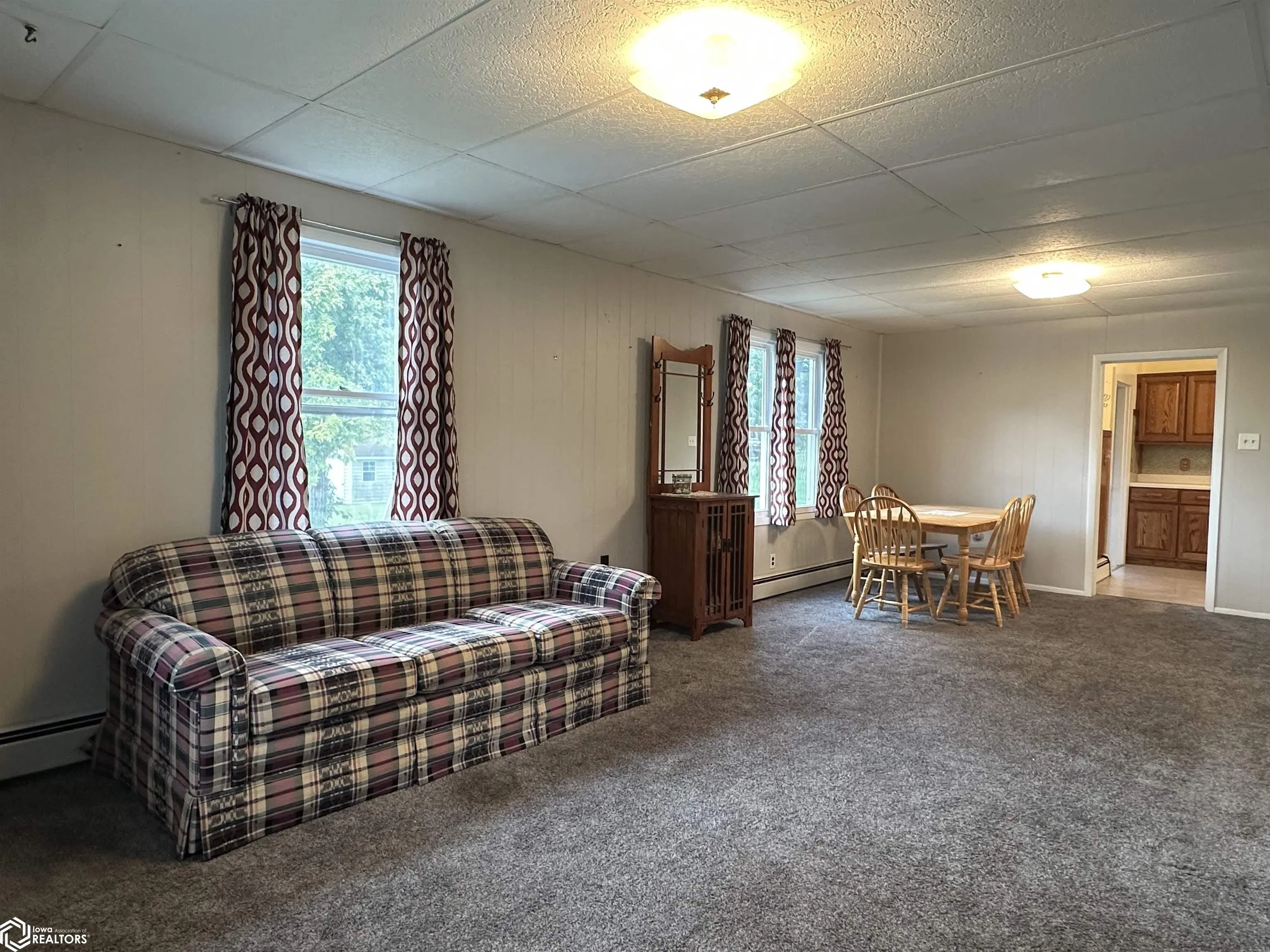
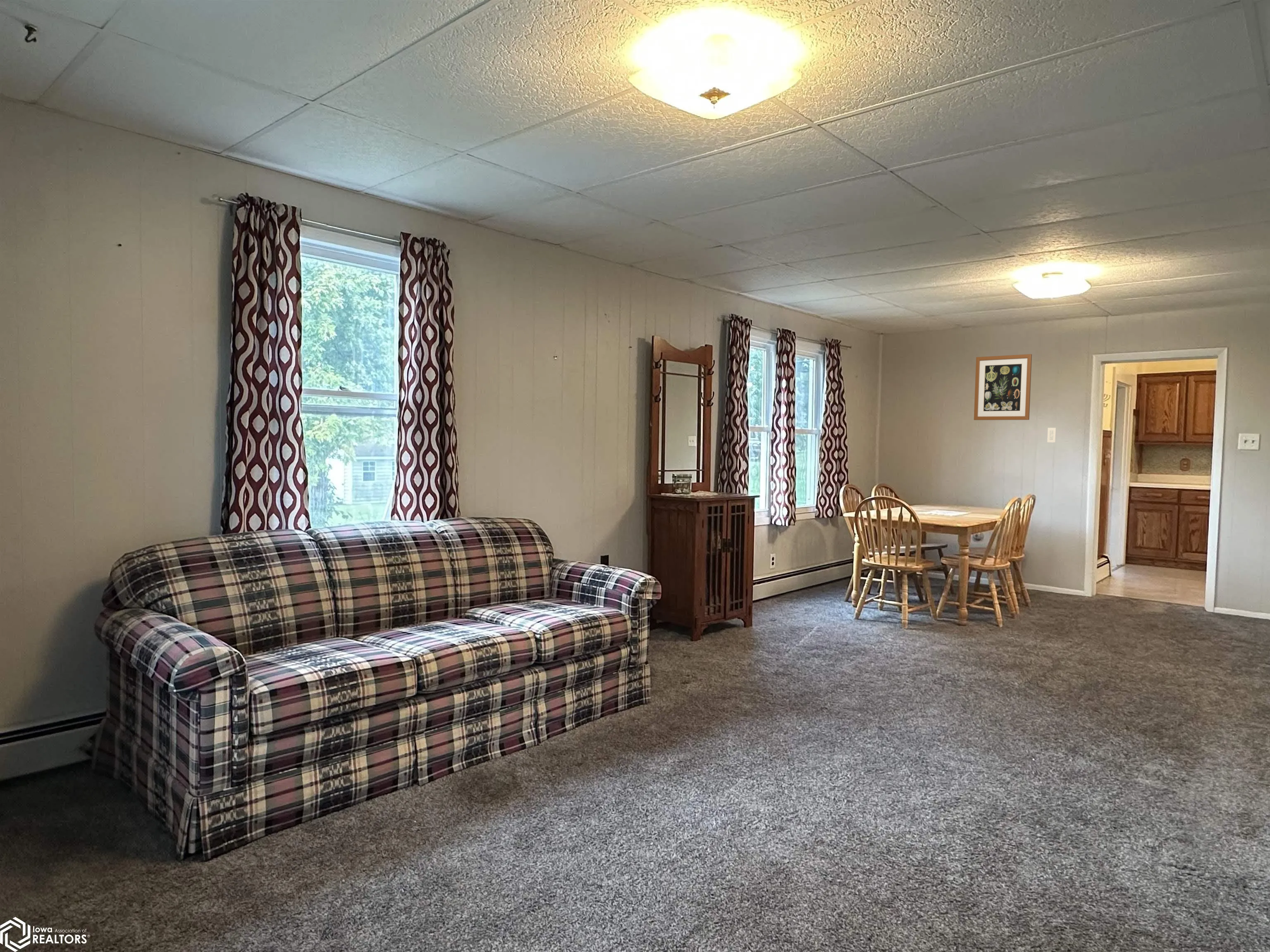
+ wall art (1002, 388)
+ light switch (1051, 435)
